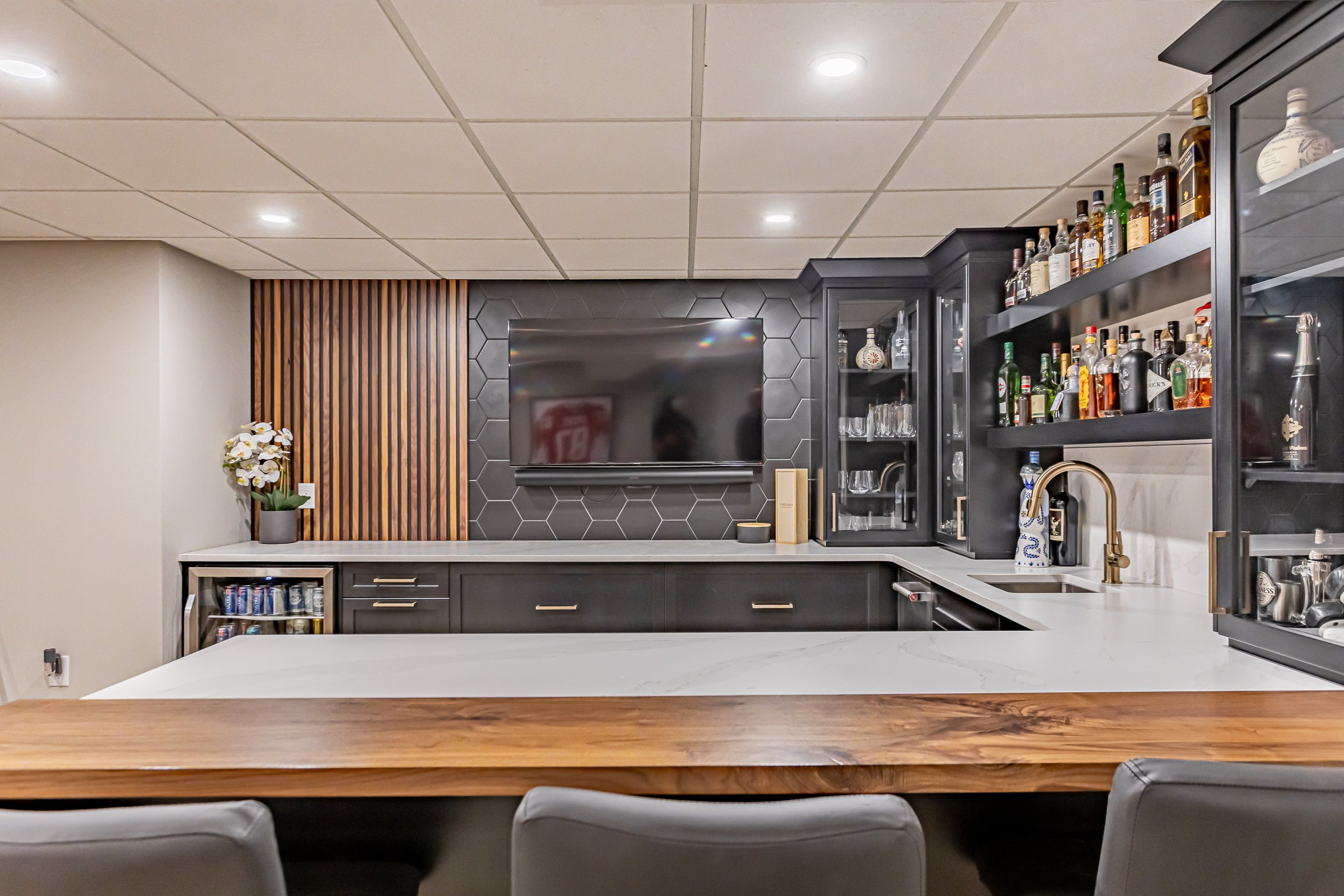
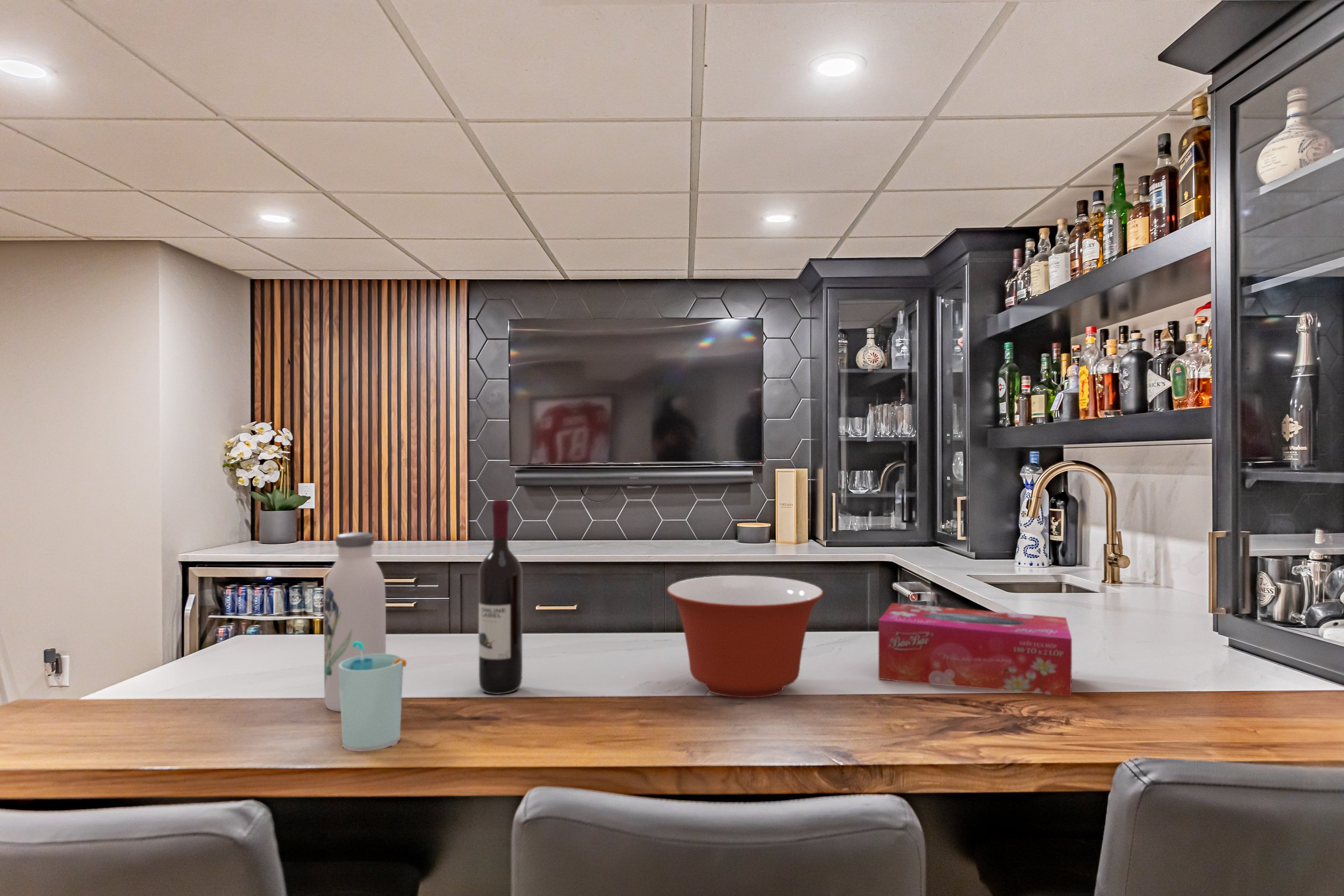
+ mixing bowl (744, 637)
+ cup (373, 693)
+ wine bottle (501, 594)
+ tissue box (973, 648)
+ water bottle (355, 618)
